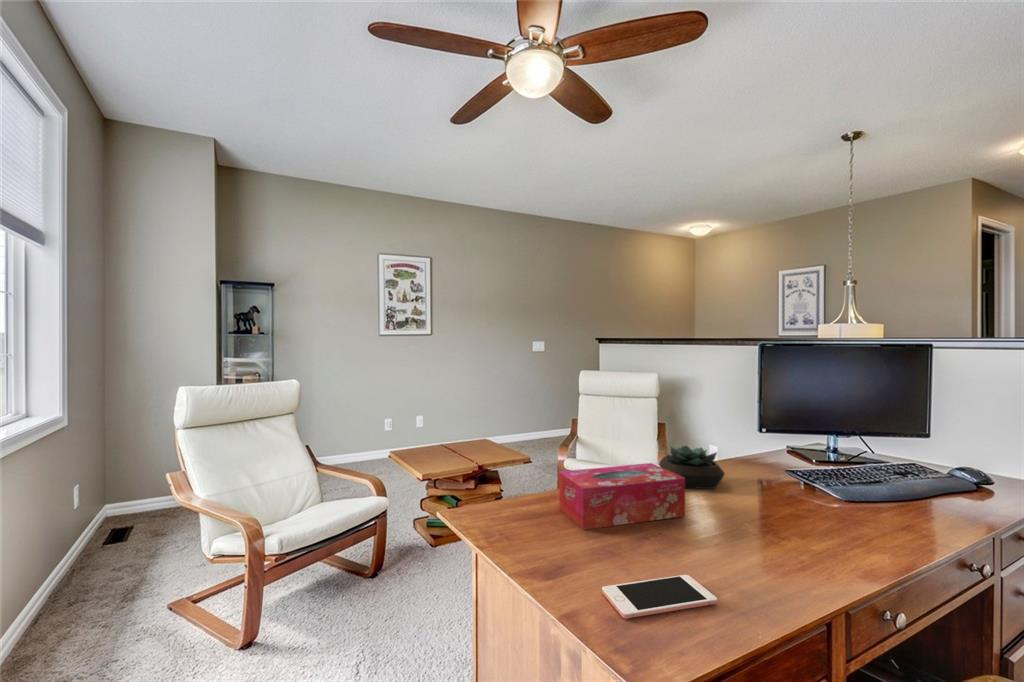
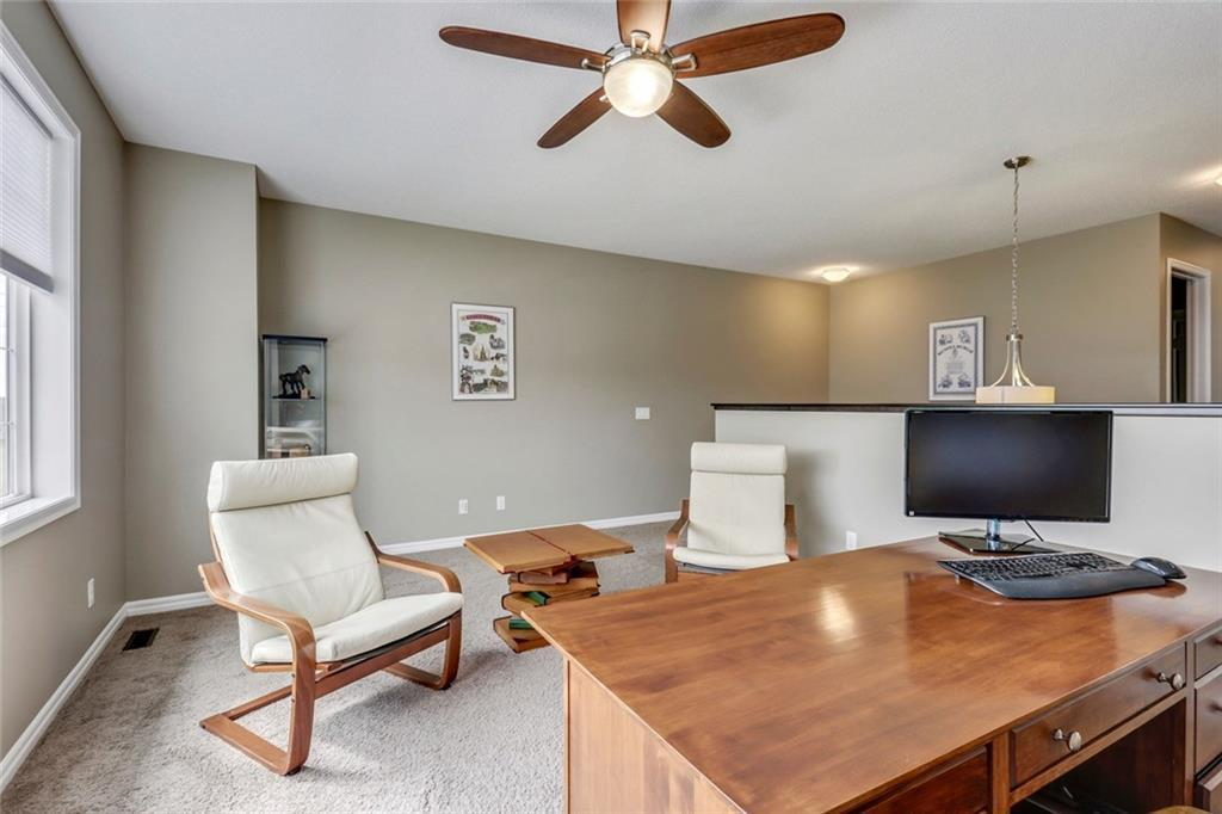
- tissue box (620, 493)
- cell phone (658, 595)
- succulent plant (690, 465)
